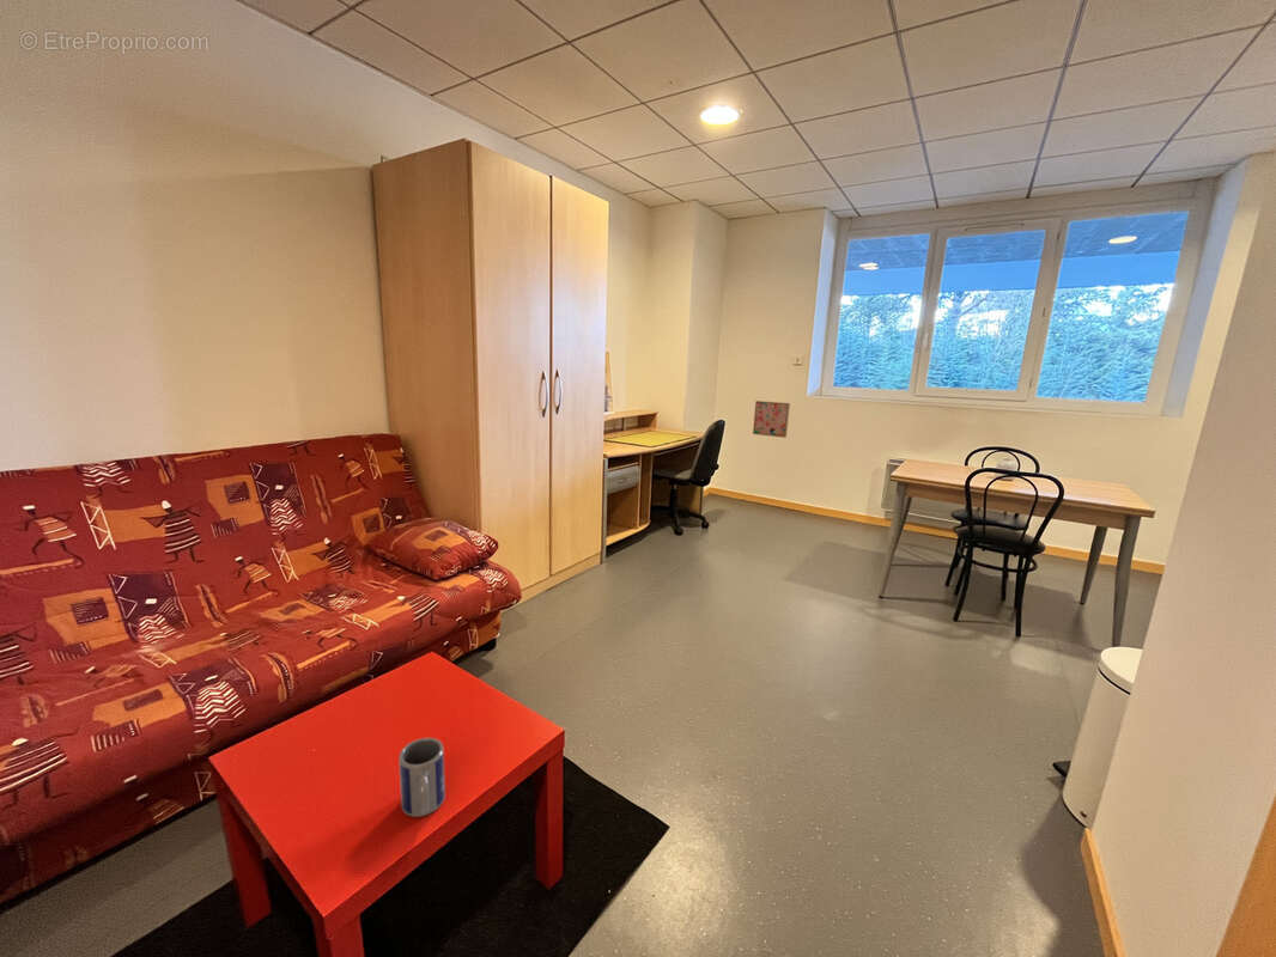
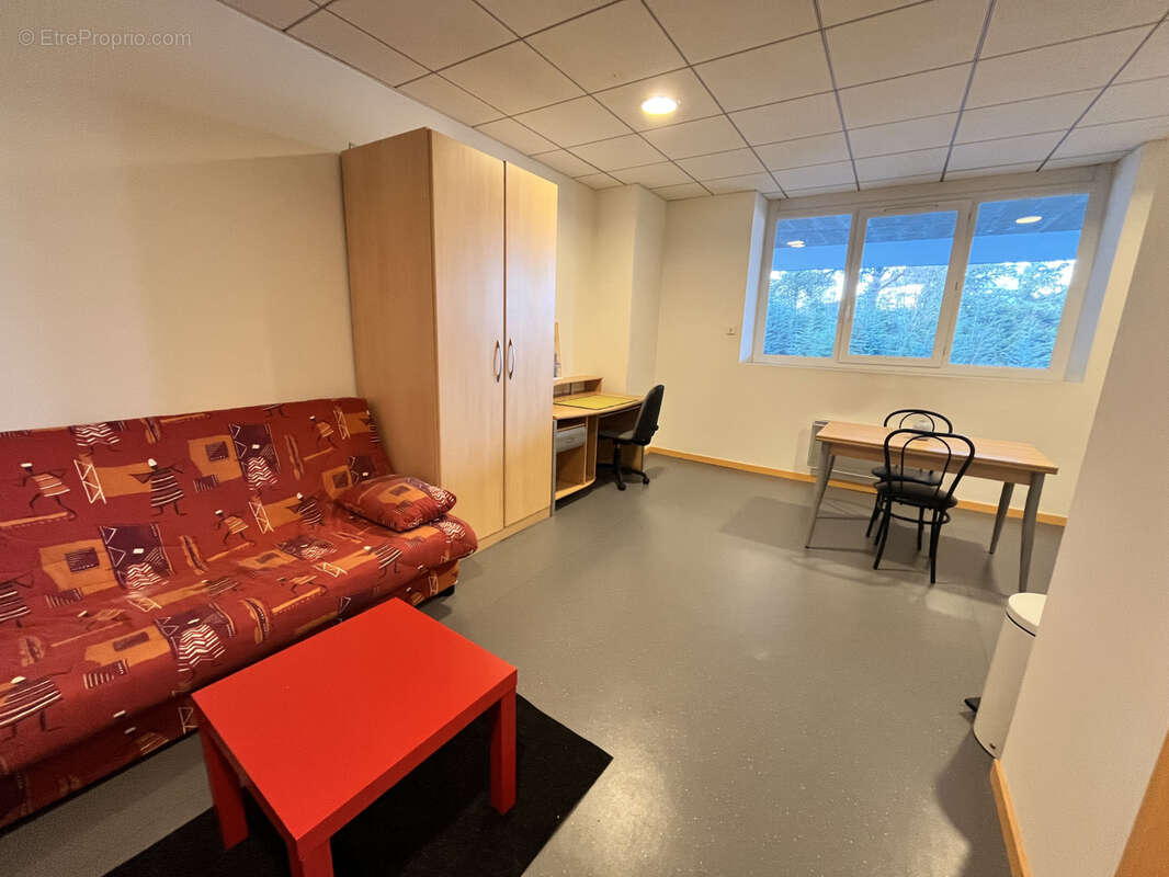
- wall art (771, 419)
- mug (423, 782)
